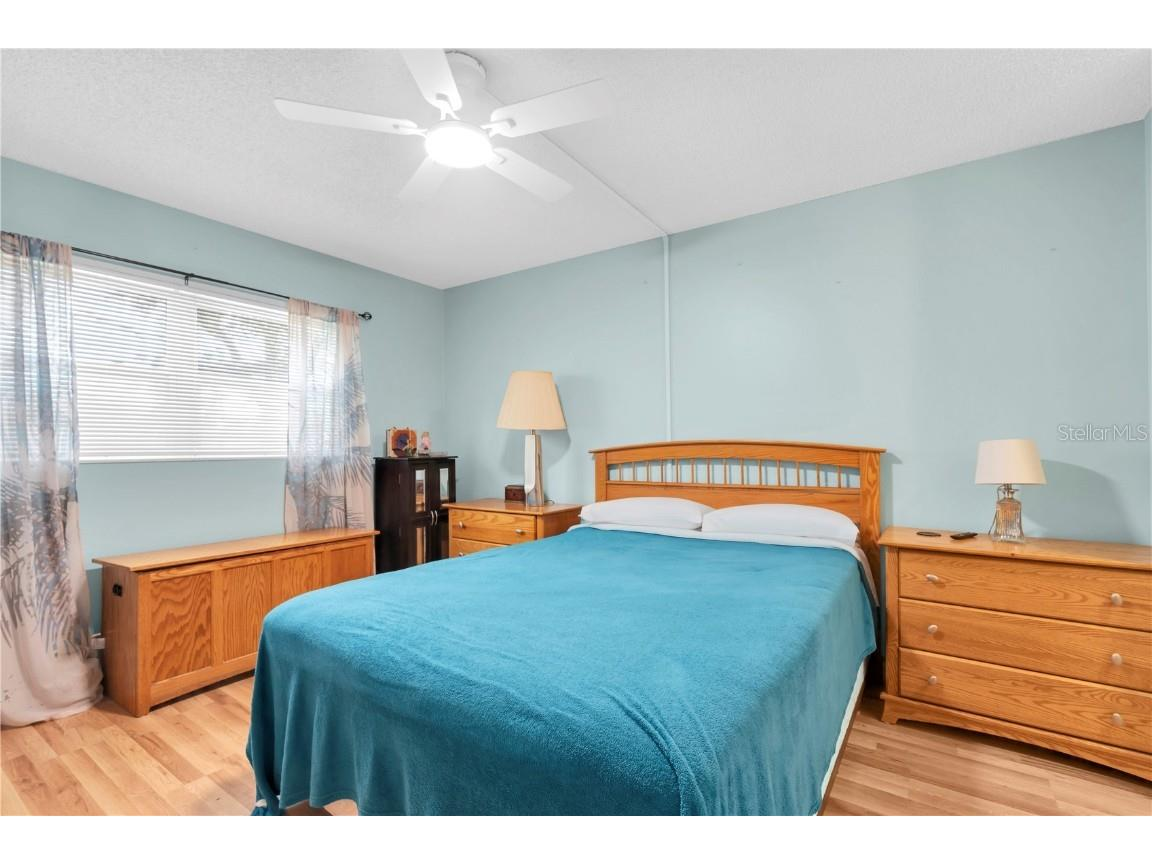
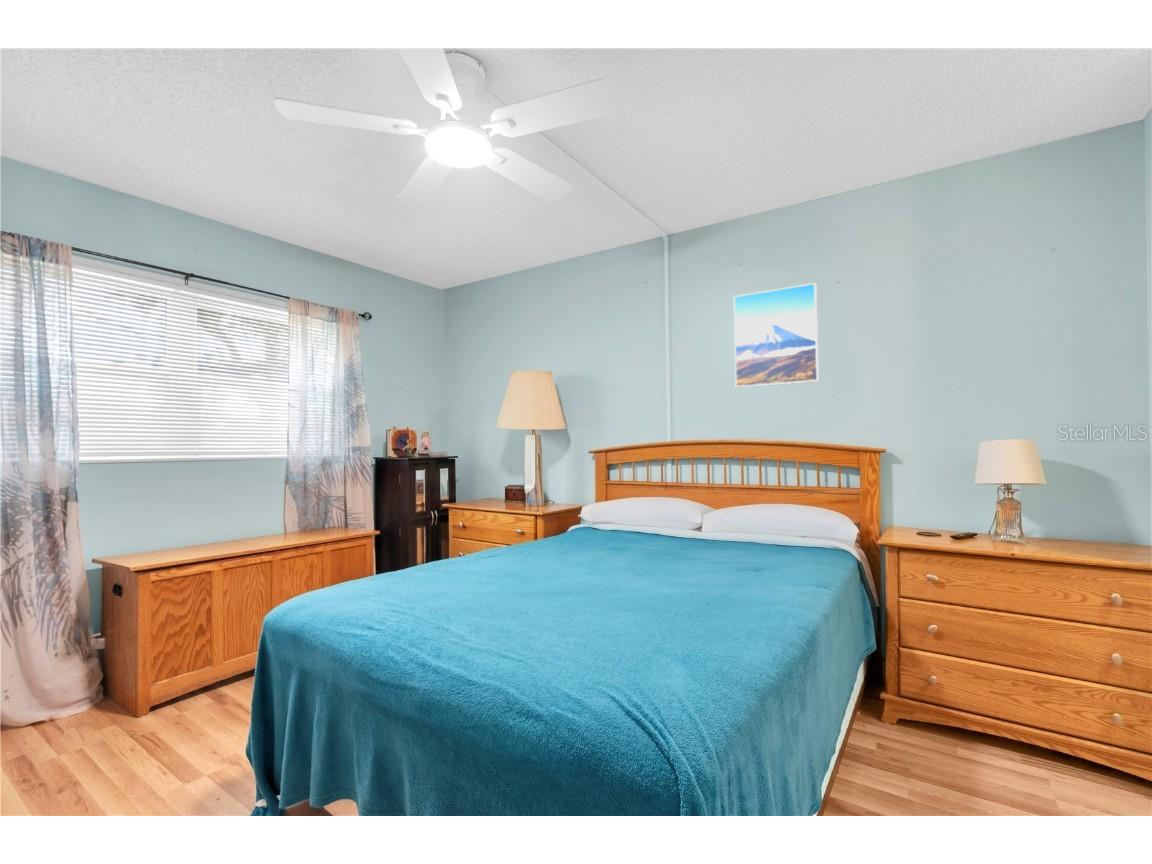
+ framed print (774, 337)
